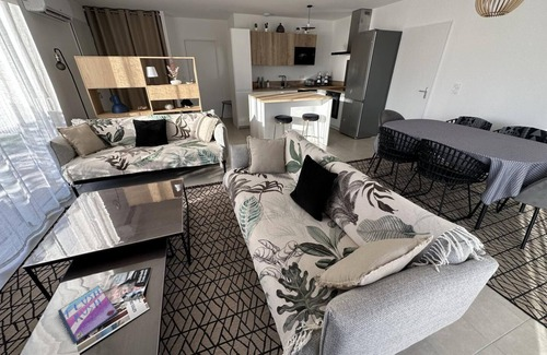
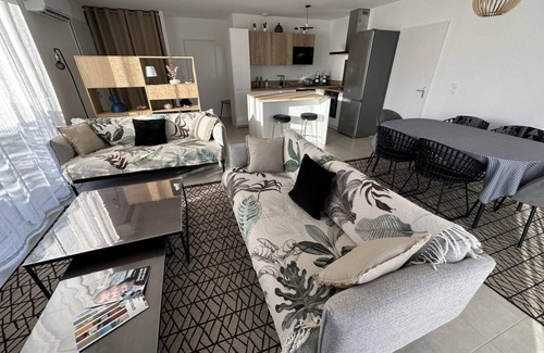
- video game case (88, 311)
